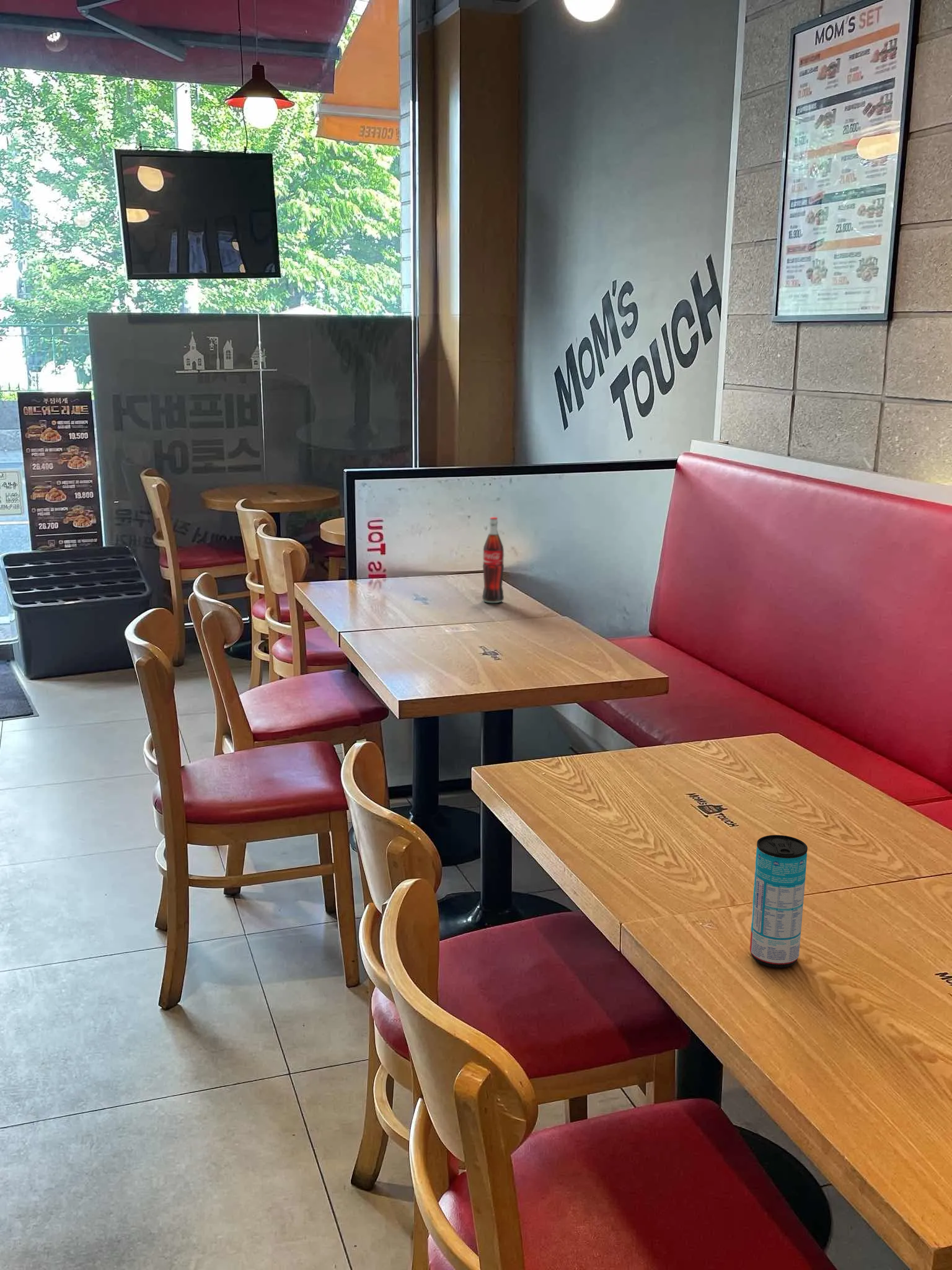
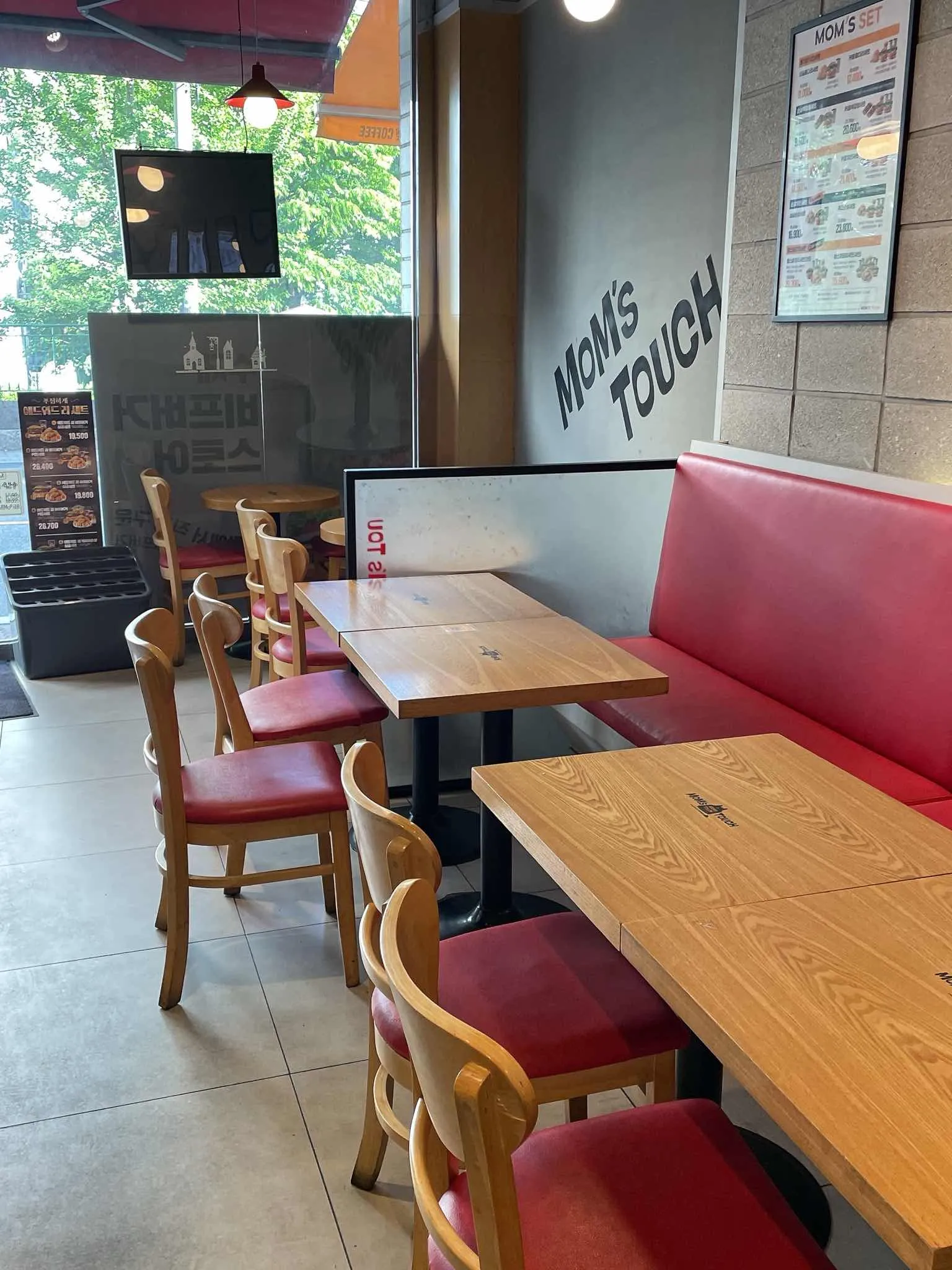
- beverage can (778, 902)
- pop (493, 559)
